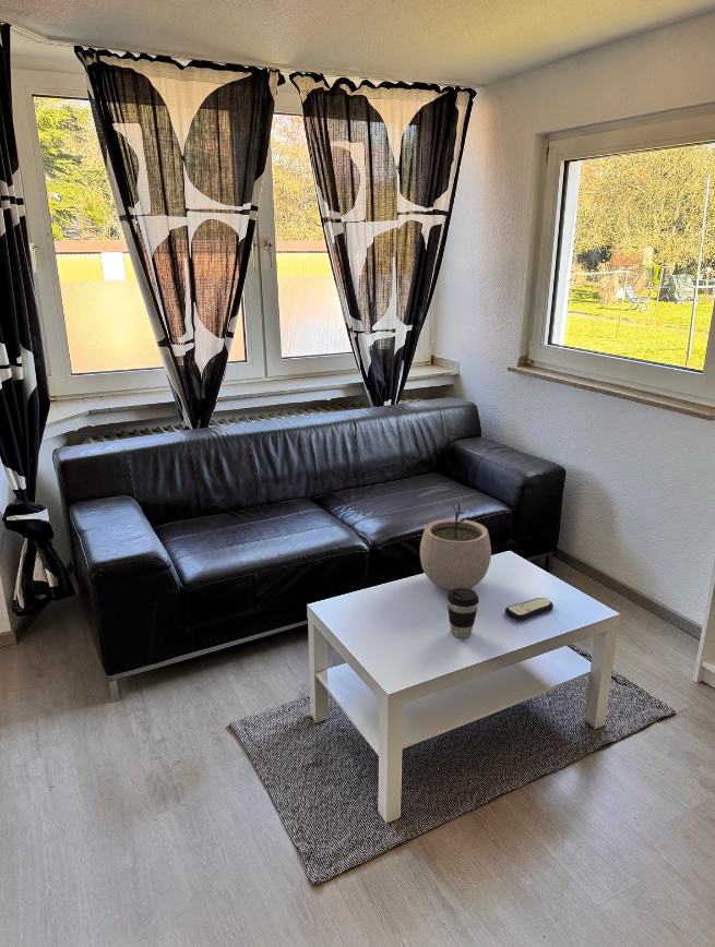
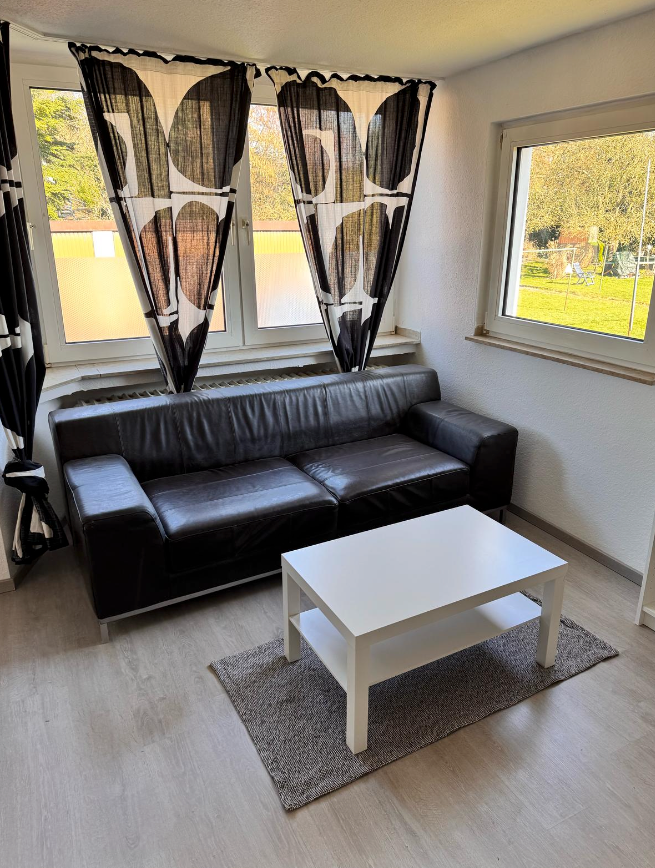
- remote control (529, 608)
- plant pot (455, 546)
- coffee cup (462, 613)
